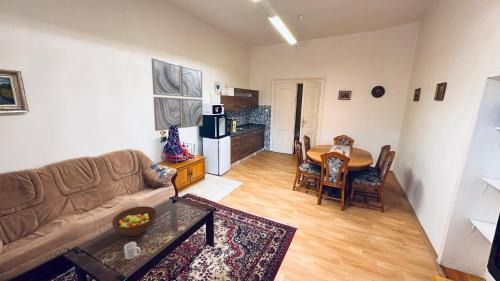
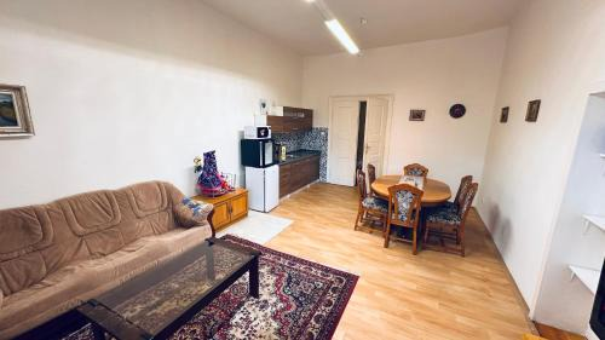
- fruit bowl (135, 223)
- wall art (181, 96)
- mug (133, 250)
